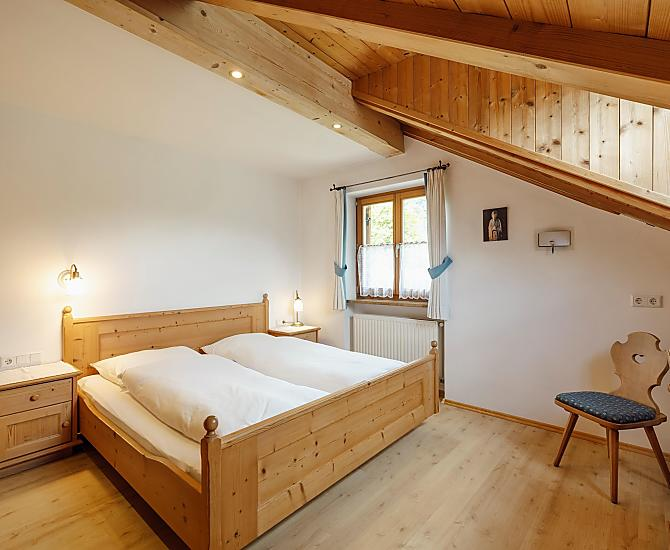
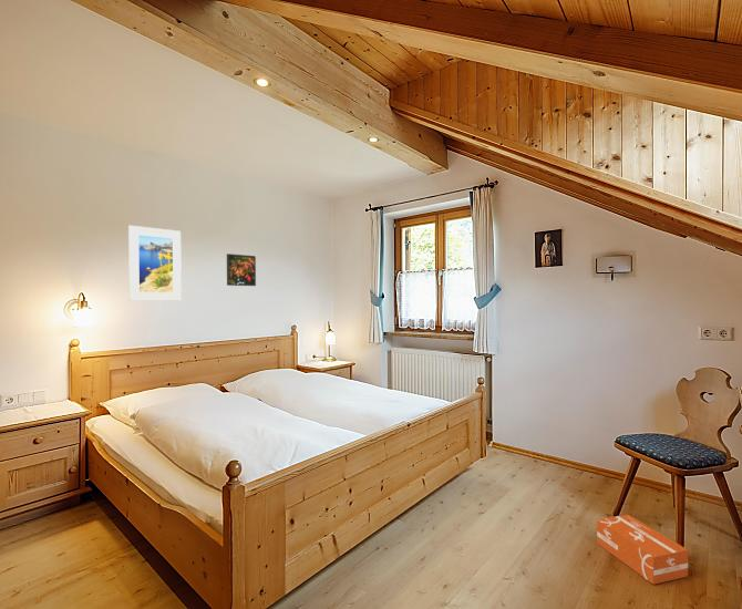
+ cardboard box (639, 546)
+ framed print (241, 270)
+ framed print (155, 265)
